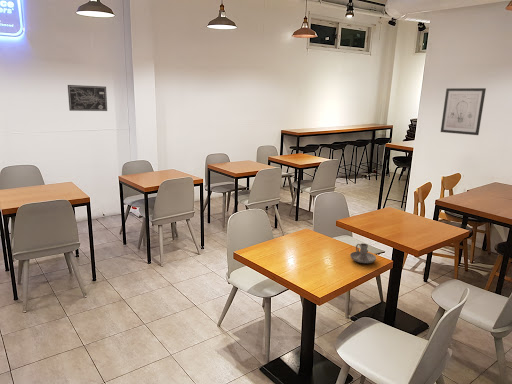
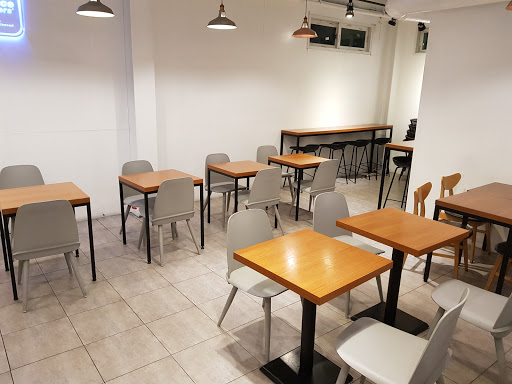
- candle holder (362, 251)
- wall art (462, 111)
- wall art (88, 98)
